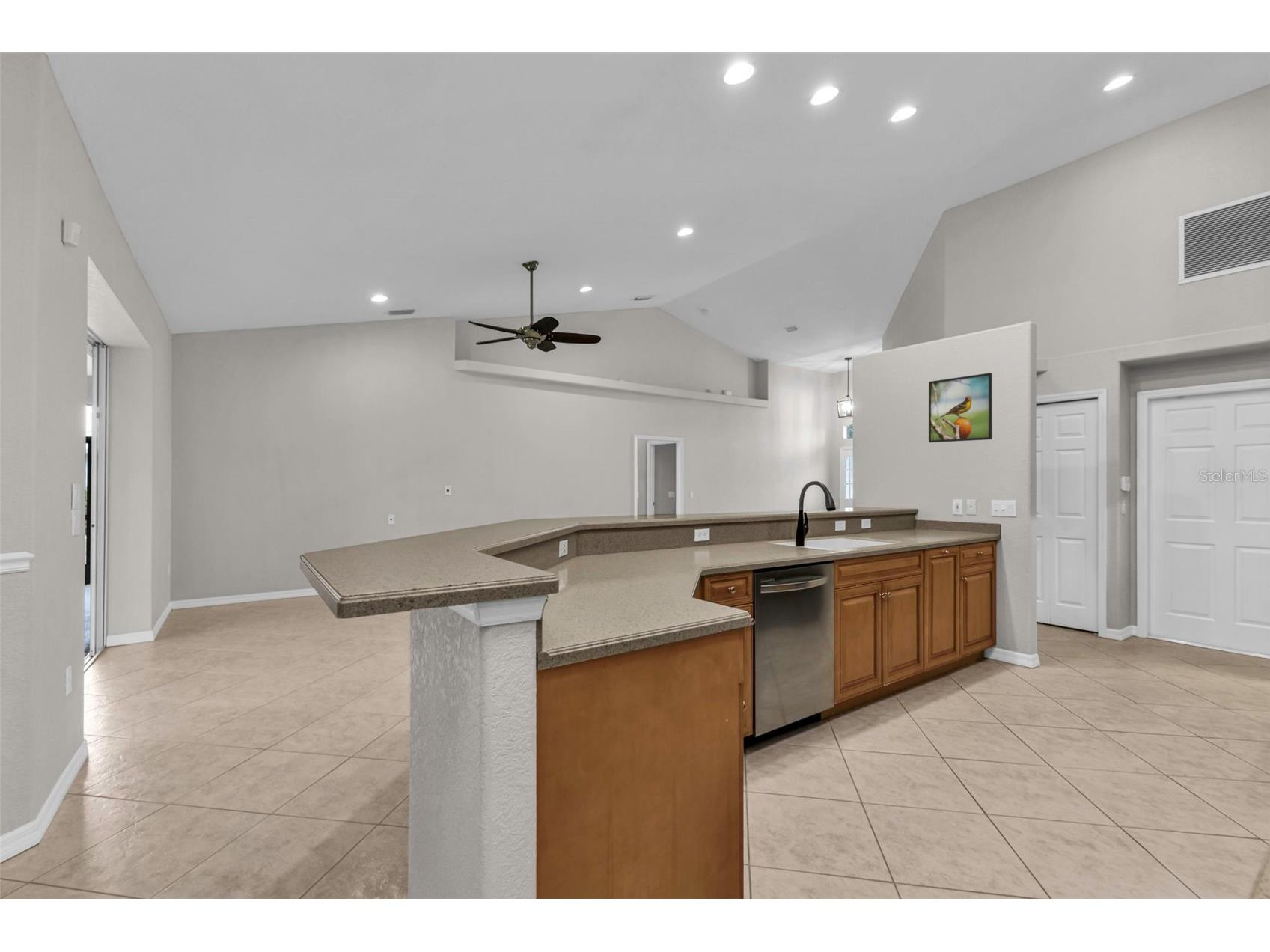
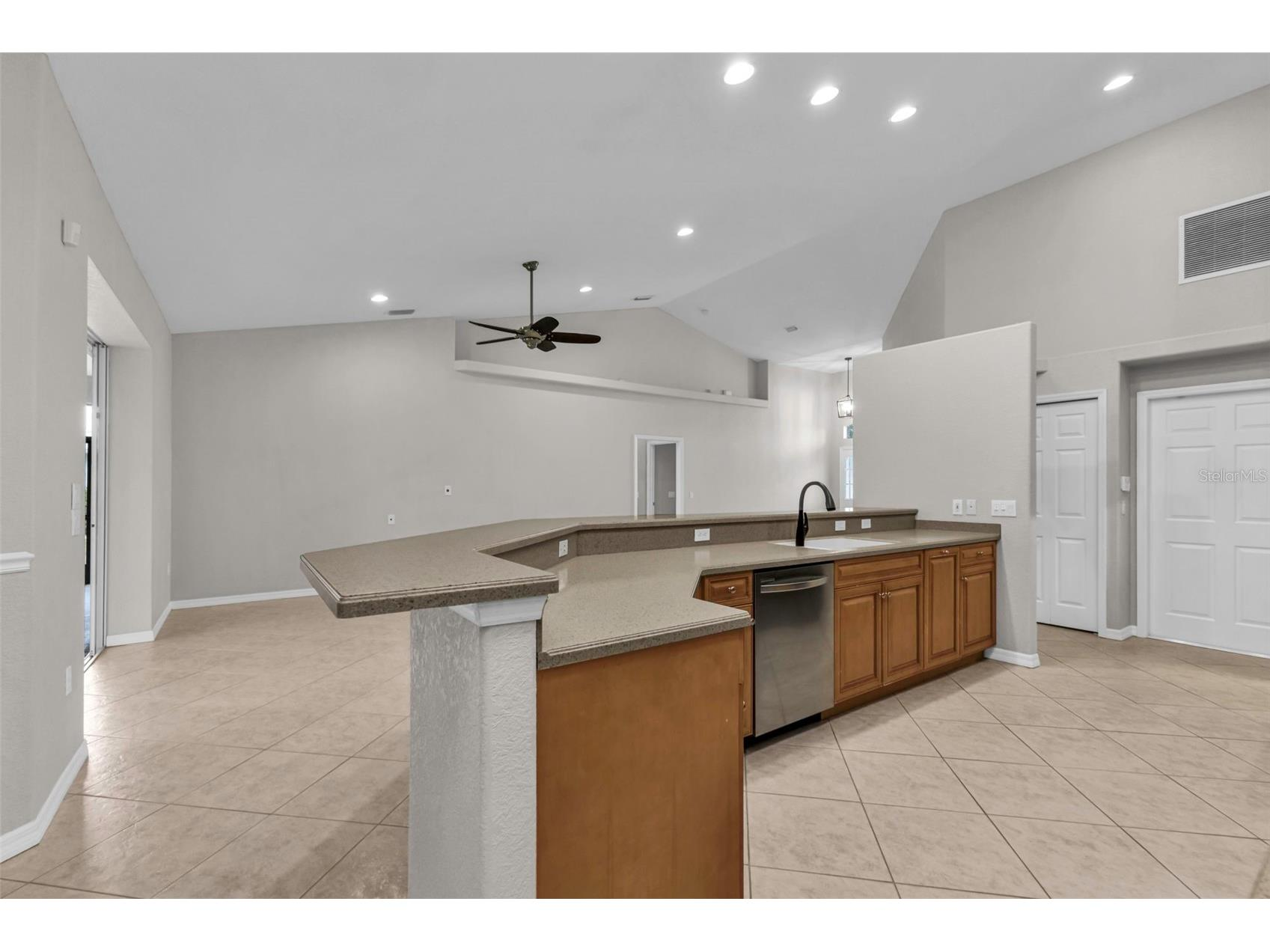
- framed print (959, 409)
